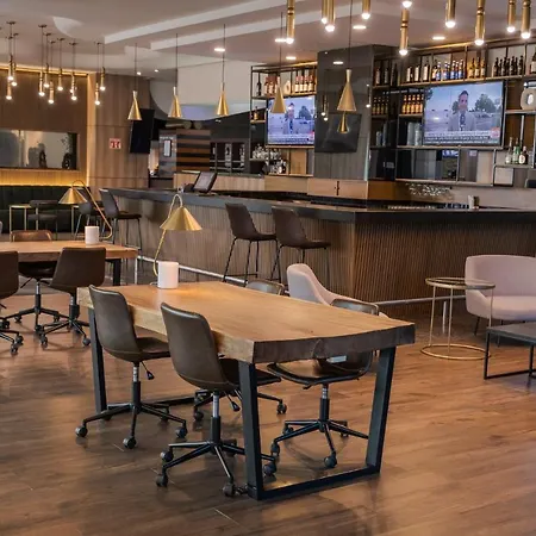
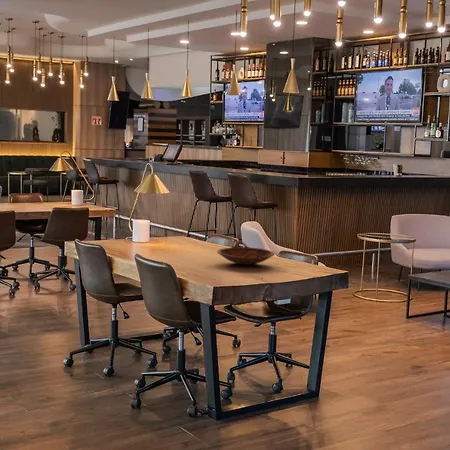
+ bowl (245, 255)
